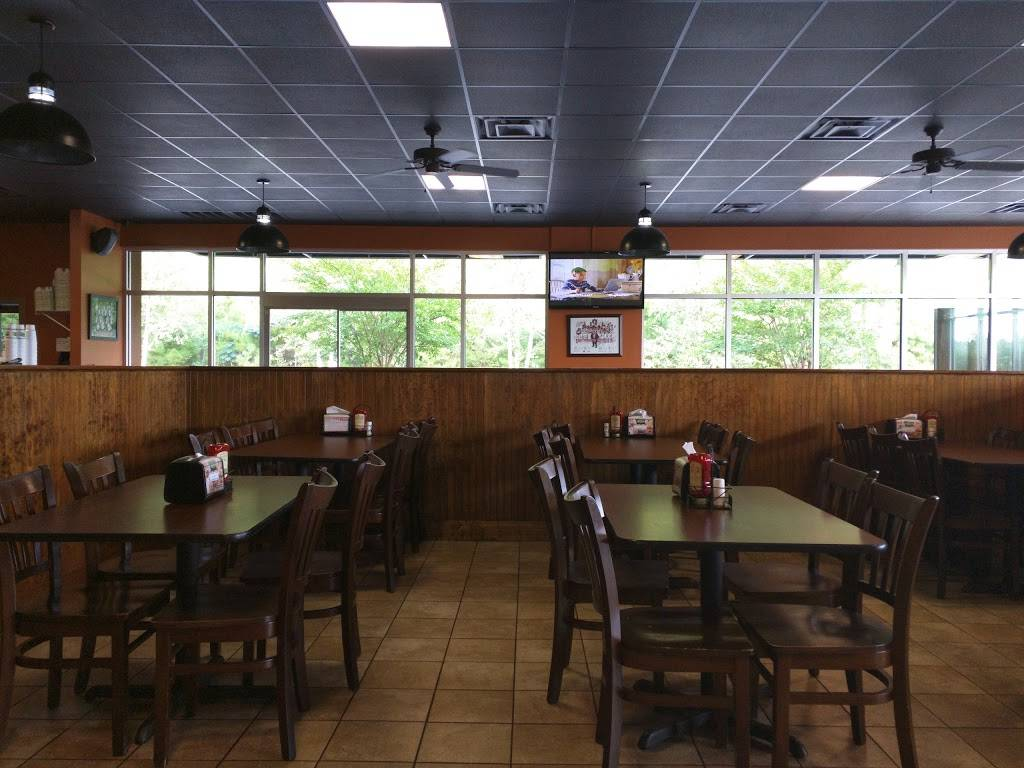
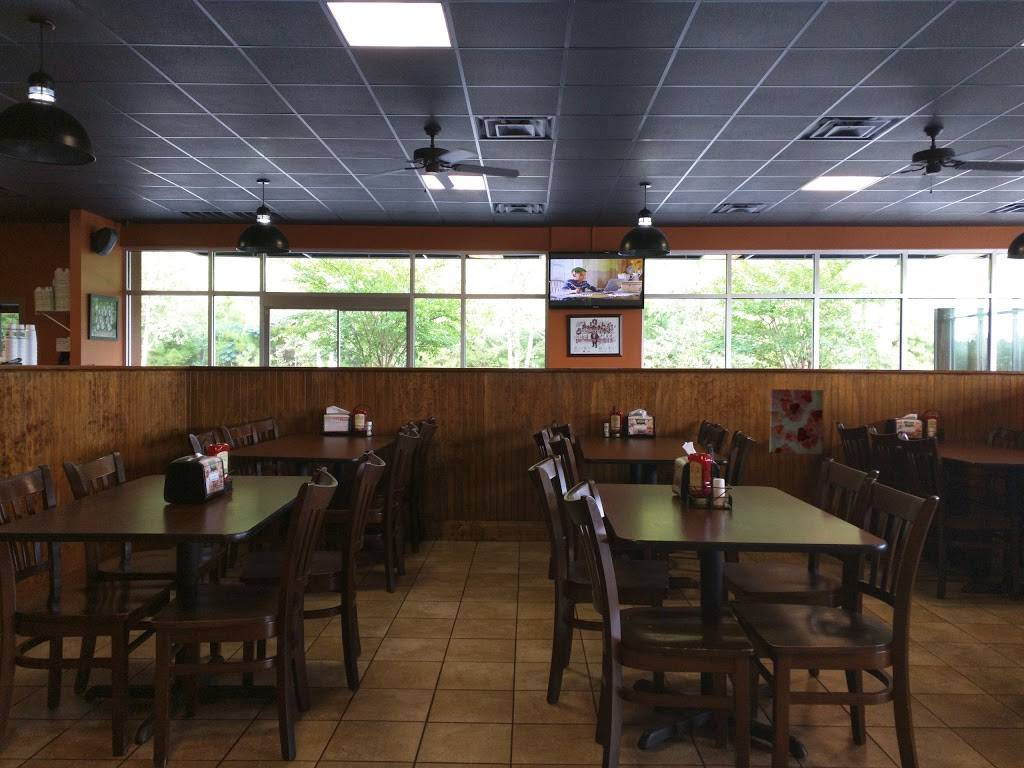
+ wall art (796, 421)
